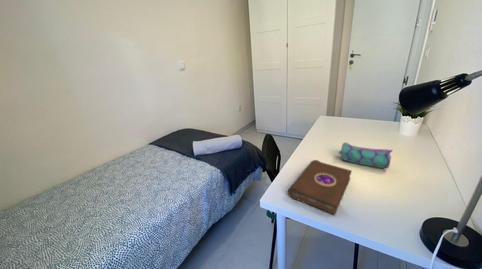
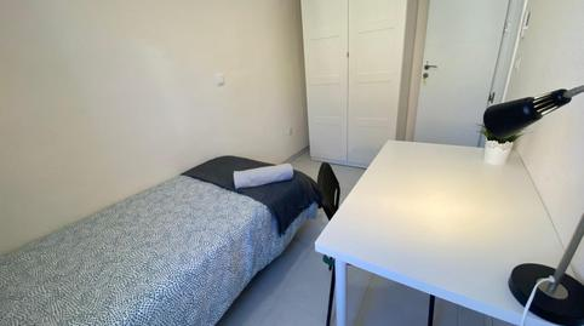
- book (321, 181)
- pencil case (363, 154)
